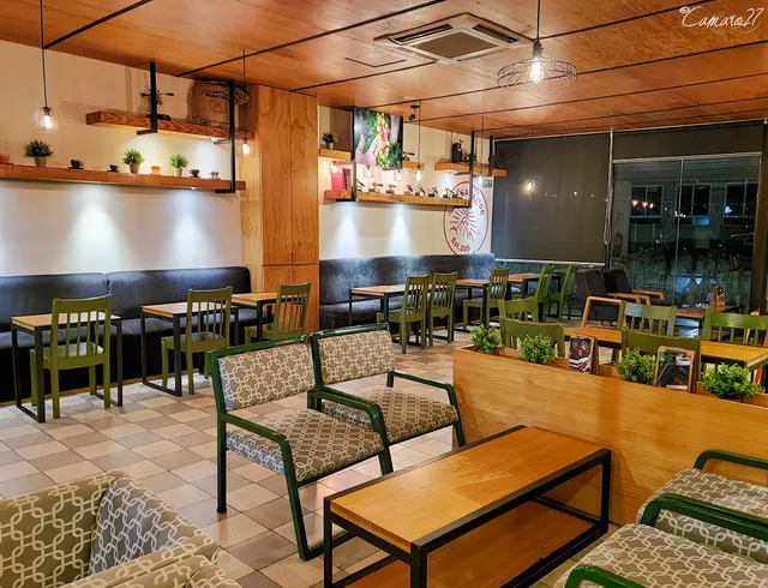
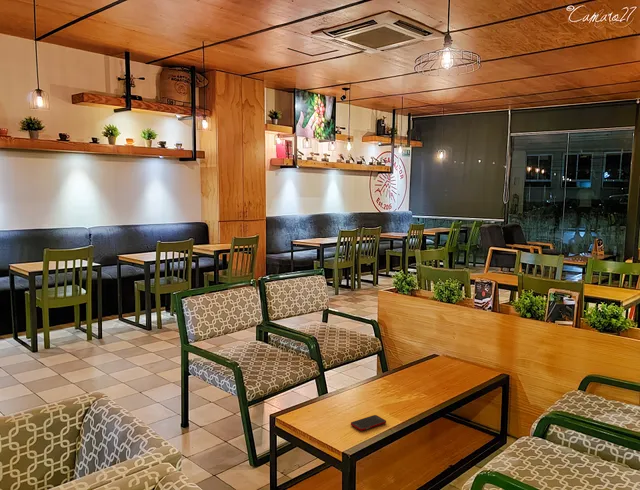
+ cell phone (368, 422)
